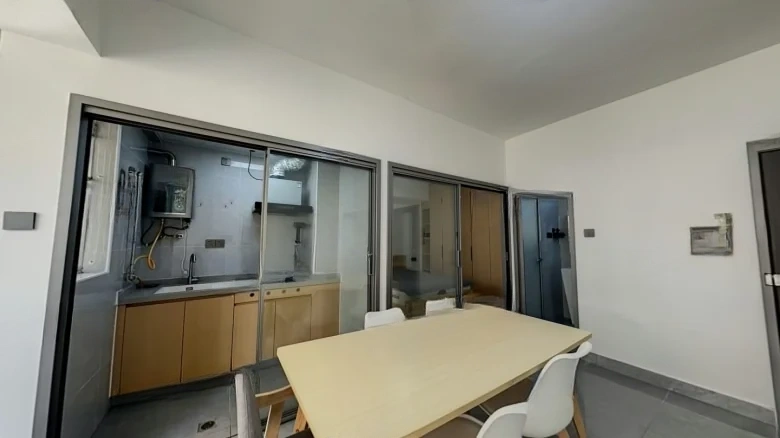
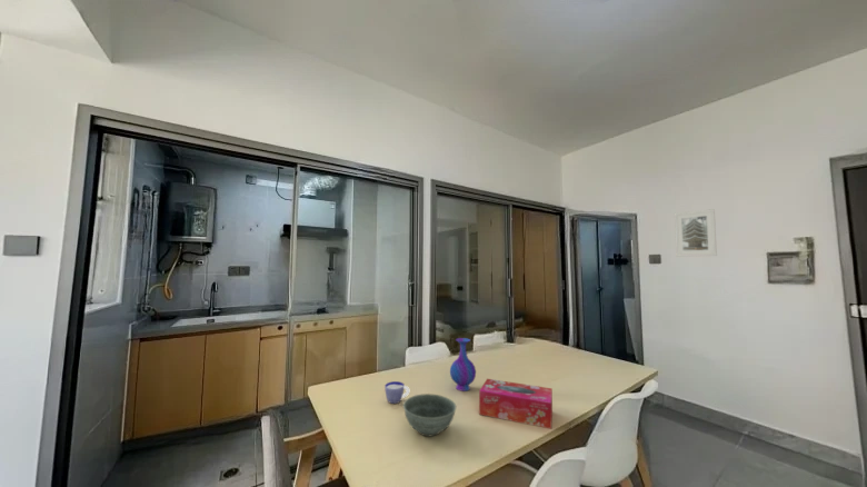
+ bowl (429, 417)
+ vase (462, 364)
+ cup (397, 392)
+ tissue box (516, 400)
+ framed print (695, 233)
